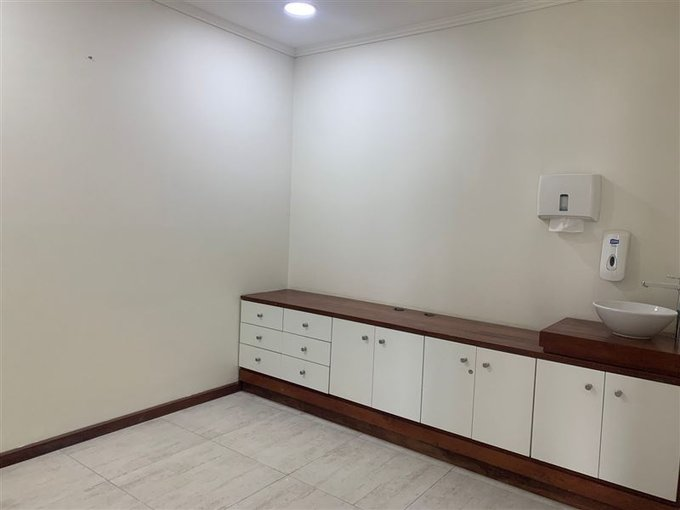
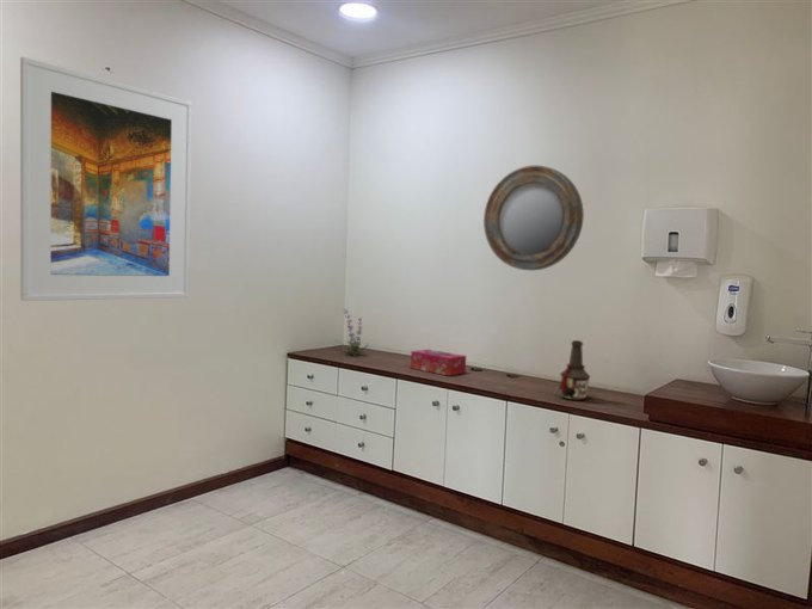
+ tissue box (437, 362)
+ bottle (574, 369)
+ home mirror (530, 217)
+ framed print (115, 191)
+ plant (353, 333)
